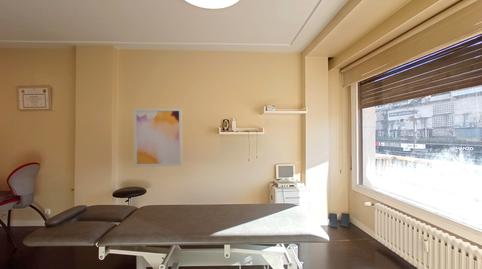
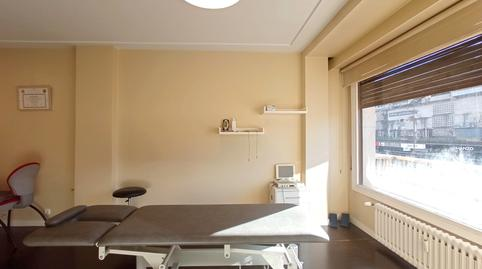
- wall art (158, 137)
